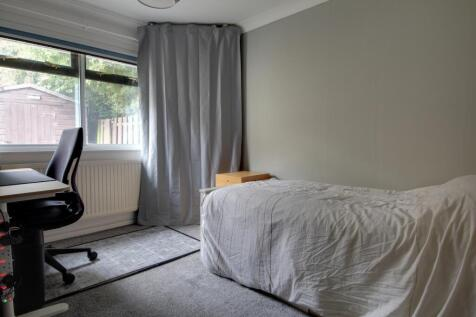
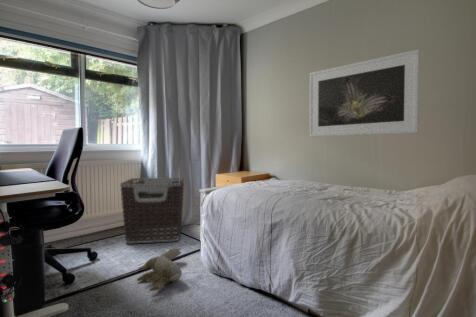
+ clothes hamper (154, 207)
+ plush toy (165, 266)
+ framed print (357, 99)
